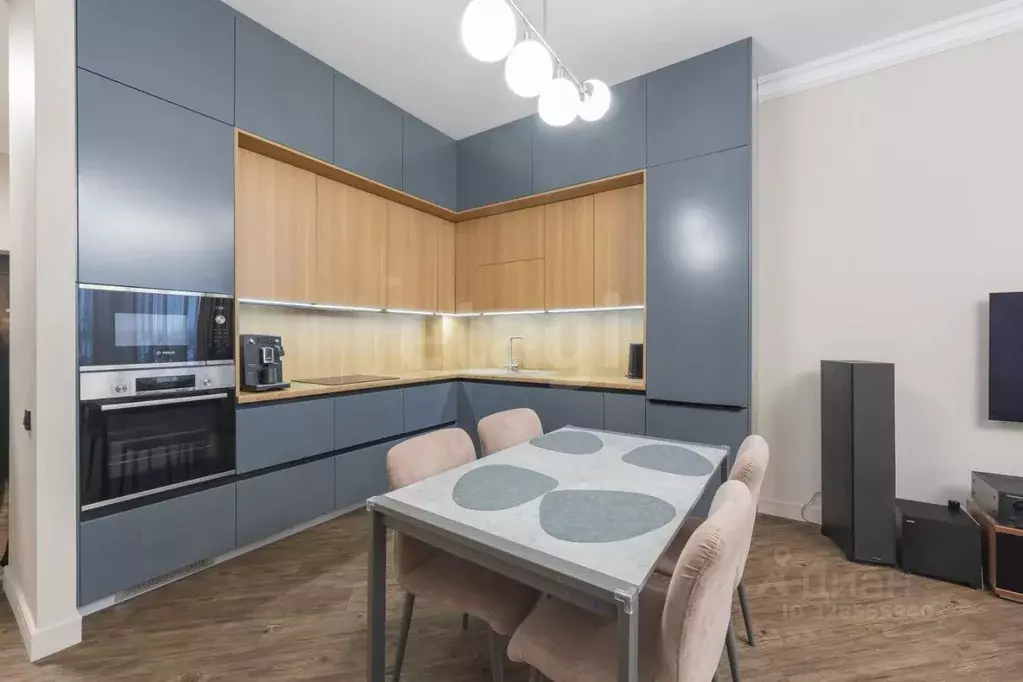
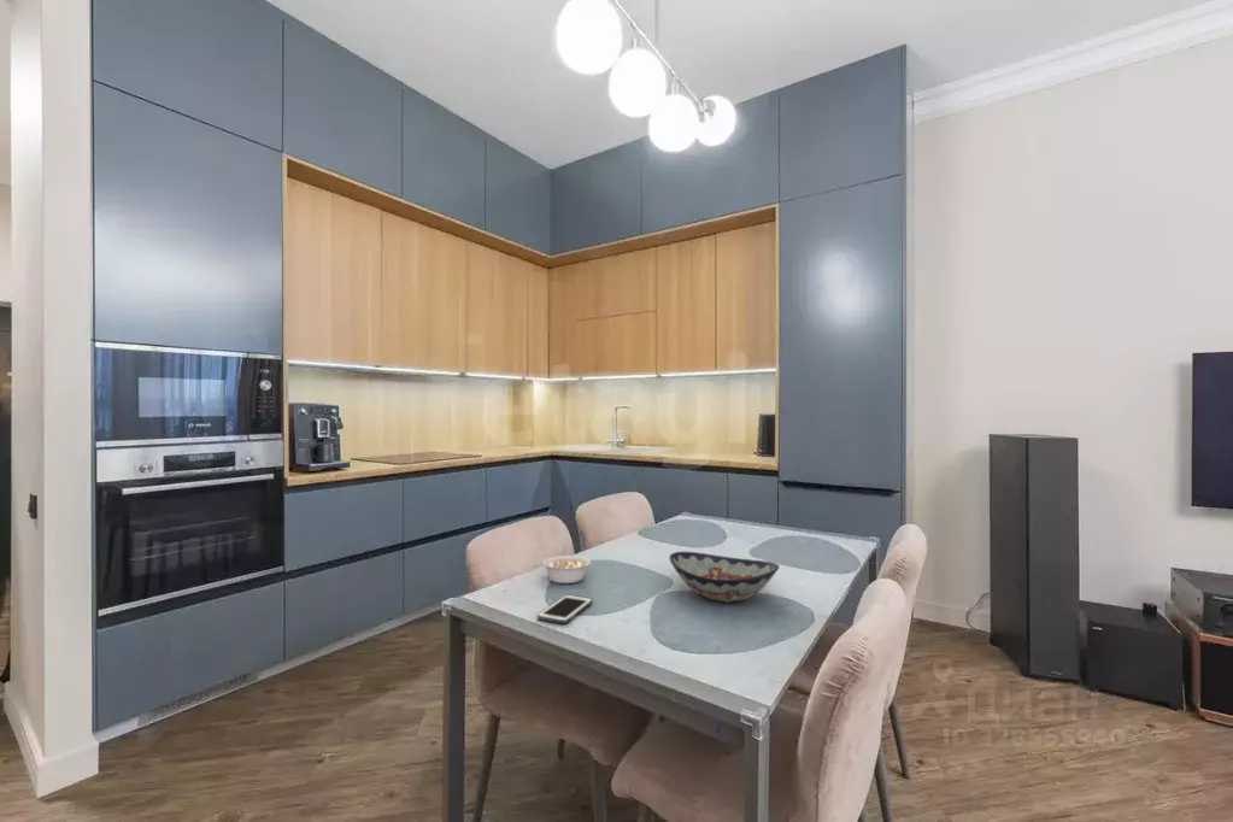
+ cell phone (565, 607)
+ legume (568, 568)
+ decorative bowl (722, 577)
